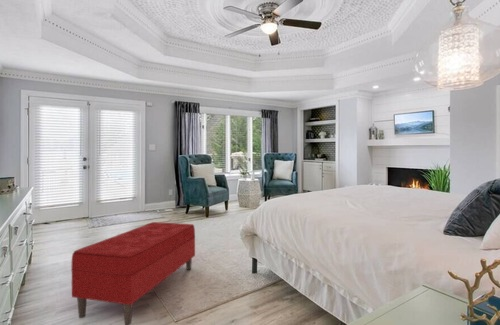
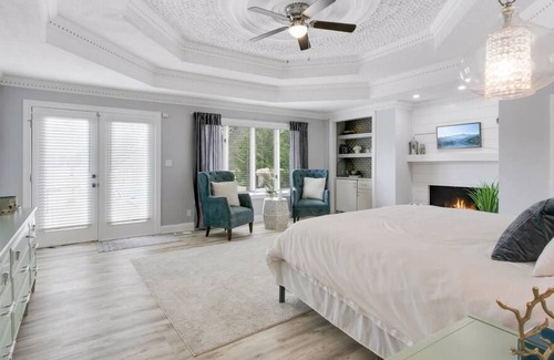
- bench (144, 262)
